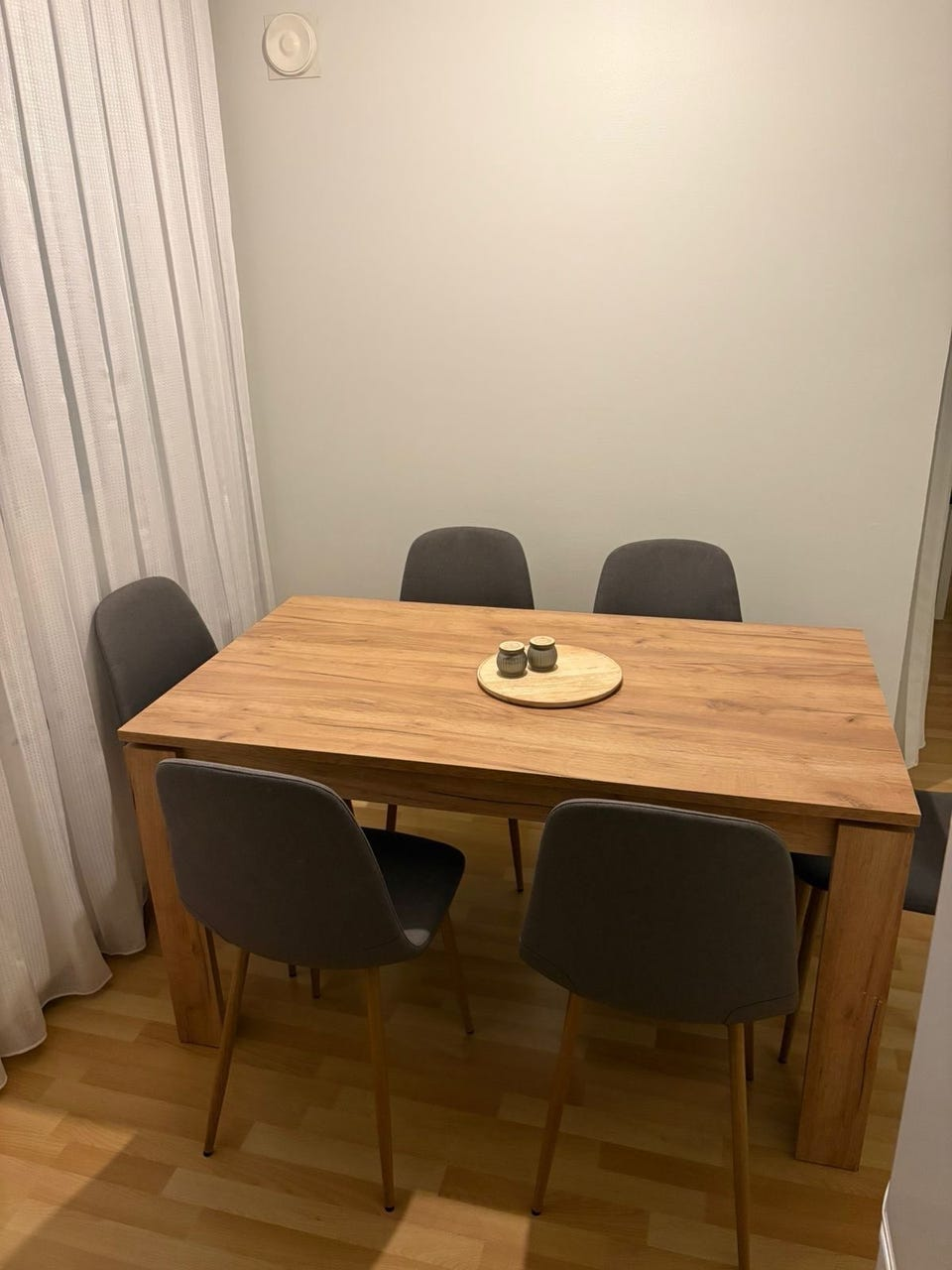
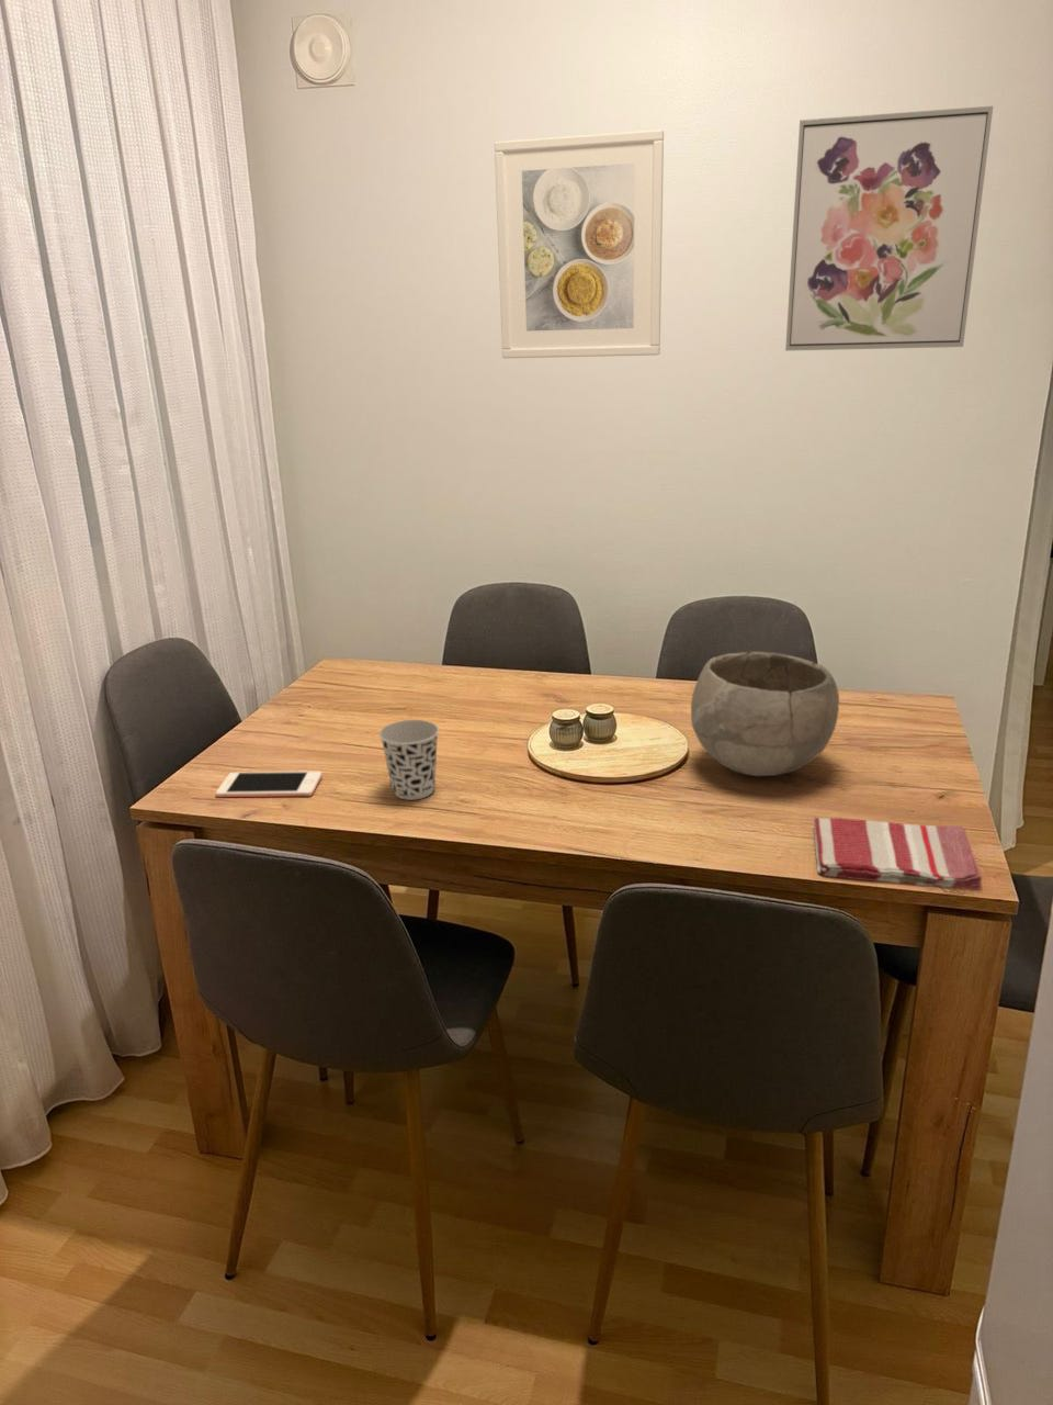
+ dish towel (893, 849)
+ cell phone (270, 783)
+ cup (411, 761)
+ wall art (882, 236)
+ bowl (762, 718)
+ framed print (578, 250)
